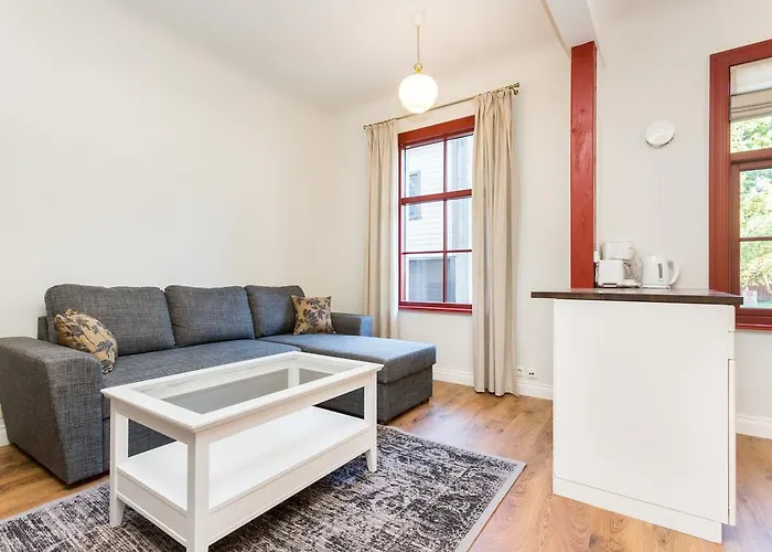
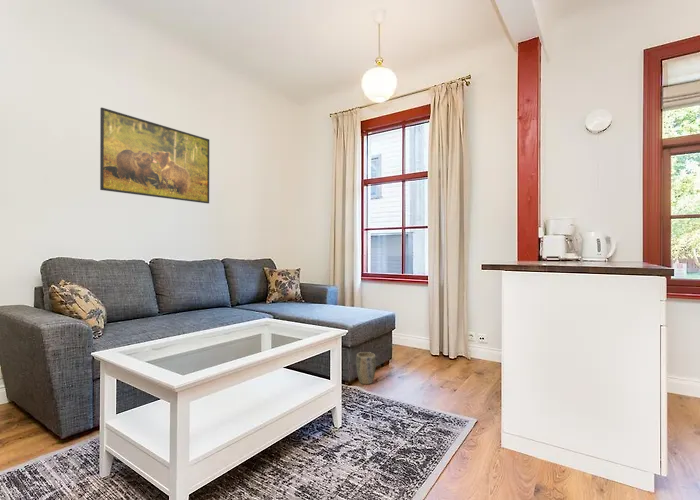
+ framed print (161, 161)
+ plant pot (365, 368)
